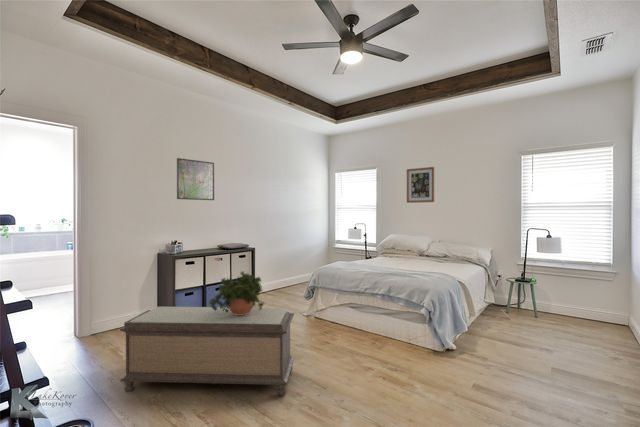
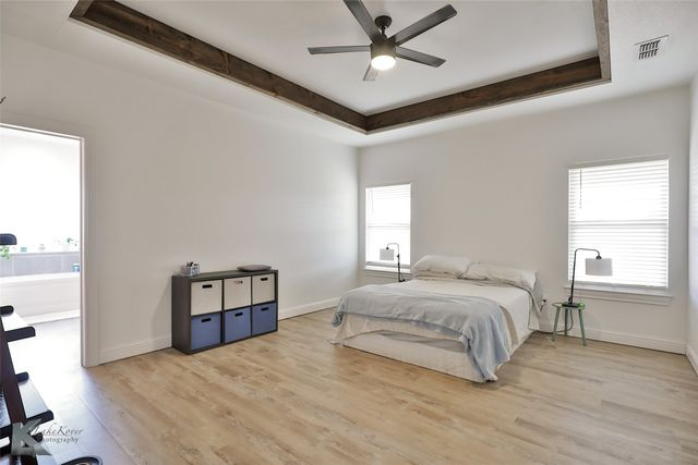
- wall art (420, 185)
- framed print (196, 180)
- potted plant (239, 294)
- bench (213, 347)
